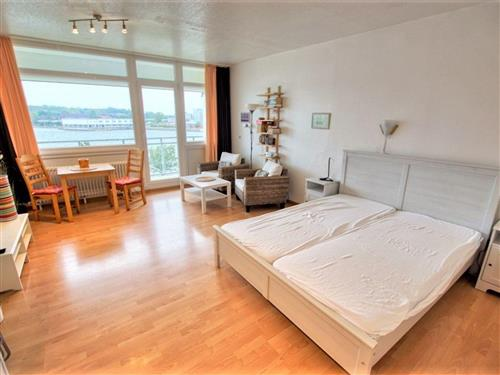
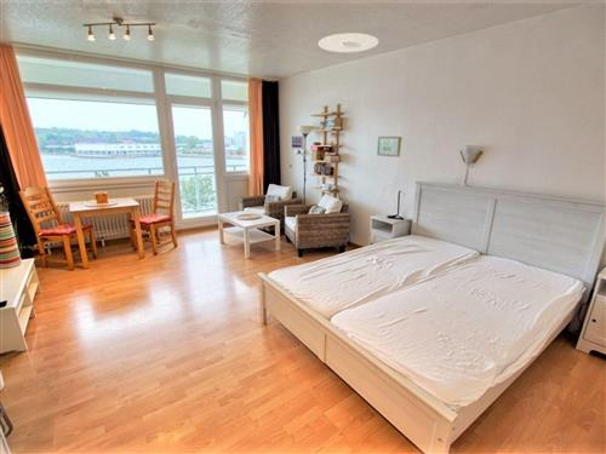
+ ceiling light (348, 40)
